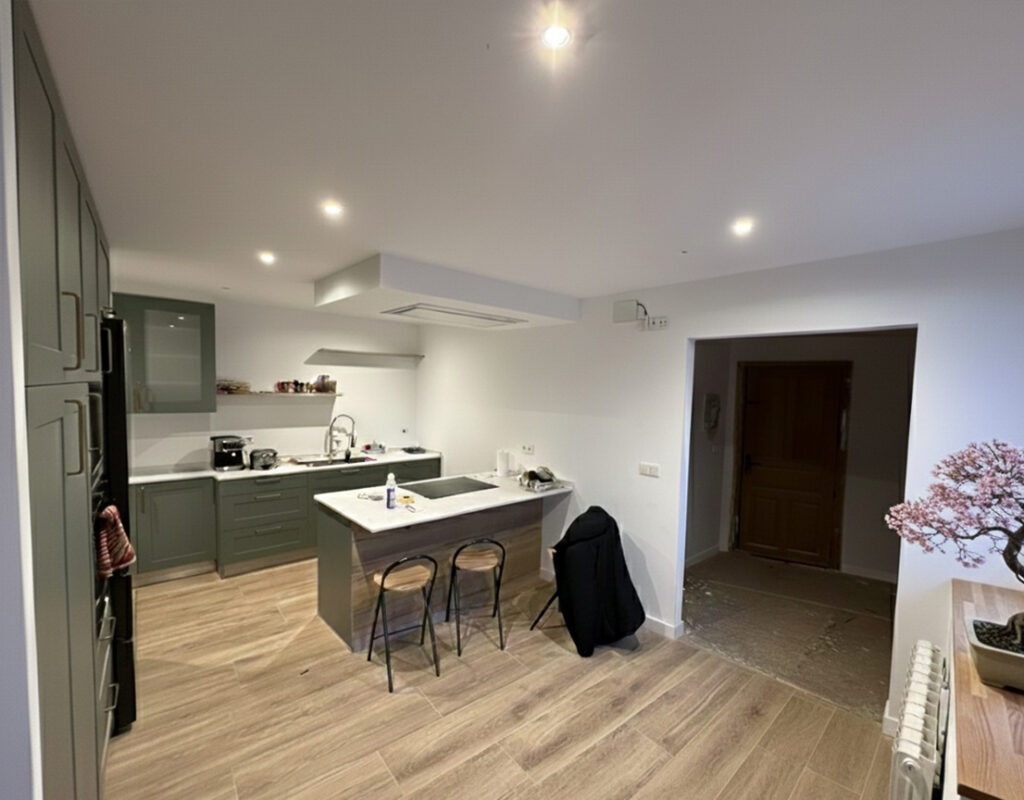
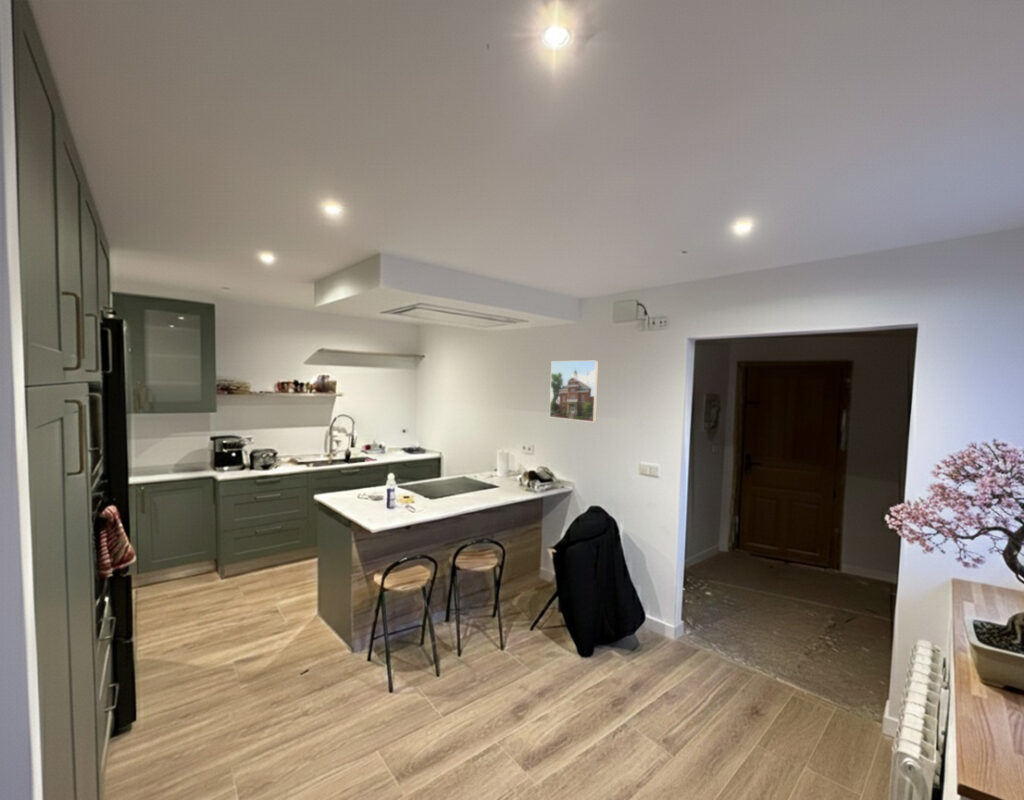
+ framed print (572, 390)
